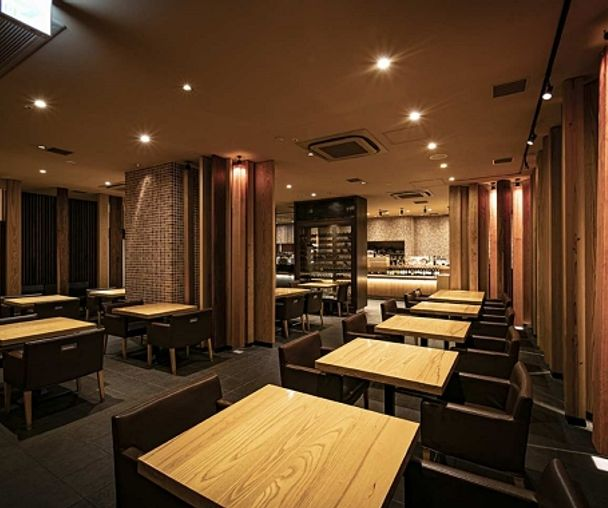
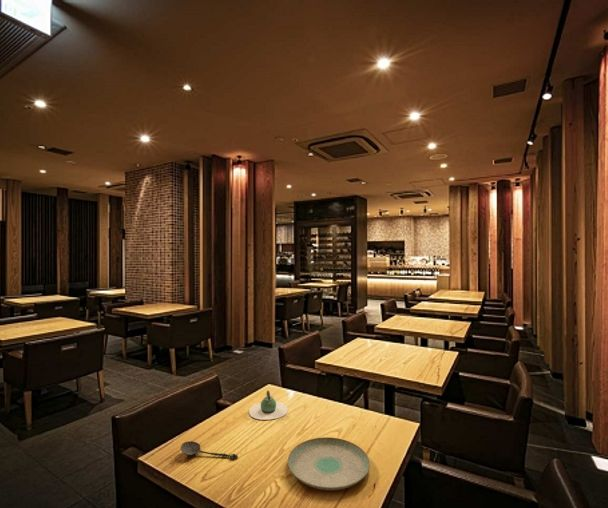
+ teapot (268, 400)
+ spoon (207, 452)
+ plate (328, 462)
